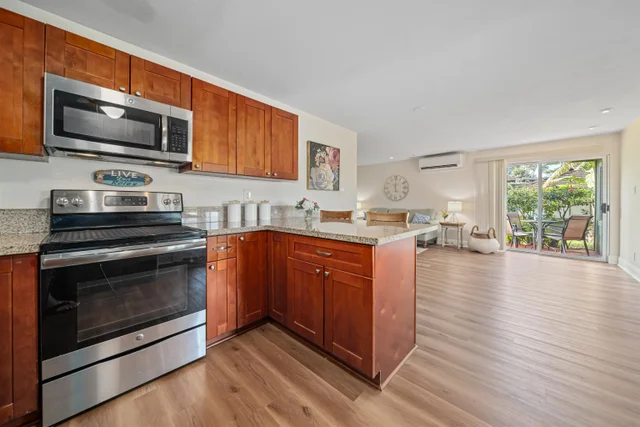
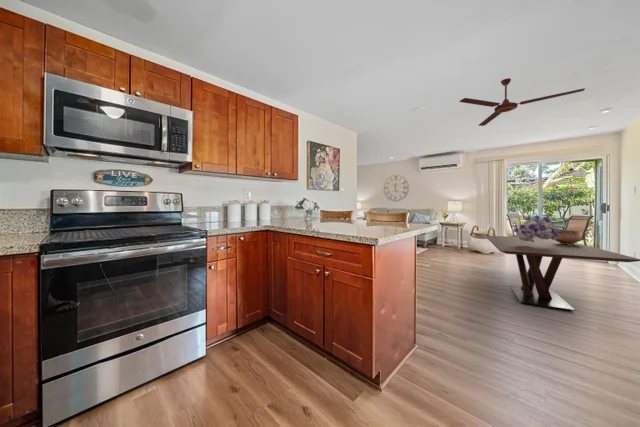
+ bouquet (535, 230)
+ dining table (535, 268)
+ ceramic pot (566, 236)
+ ceiling fan (522, 101)
